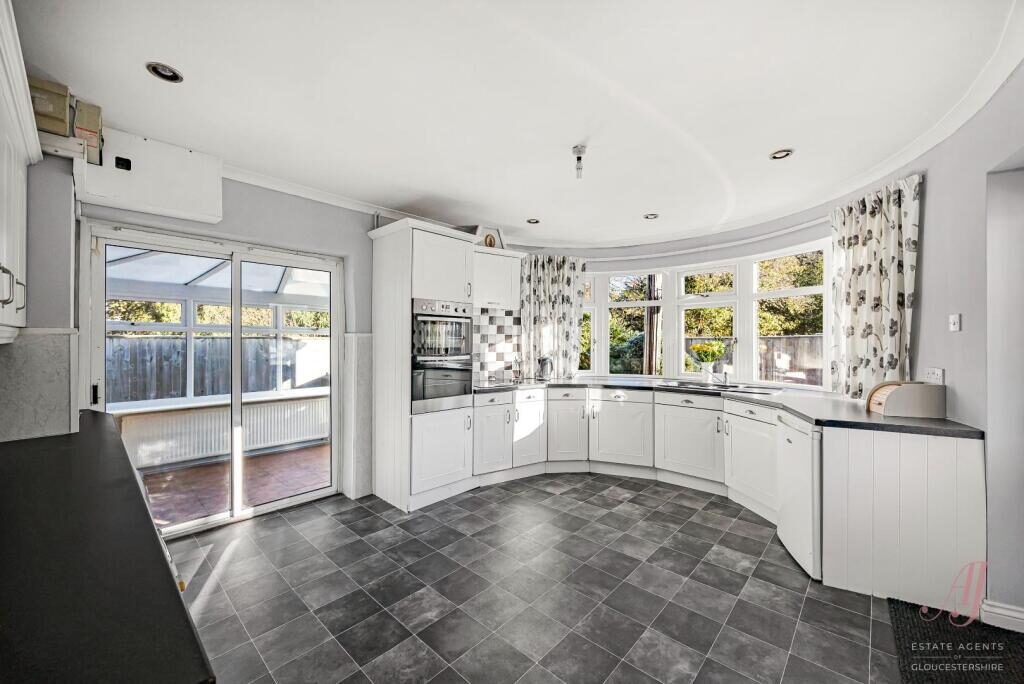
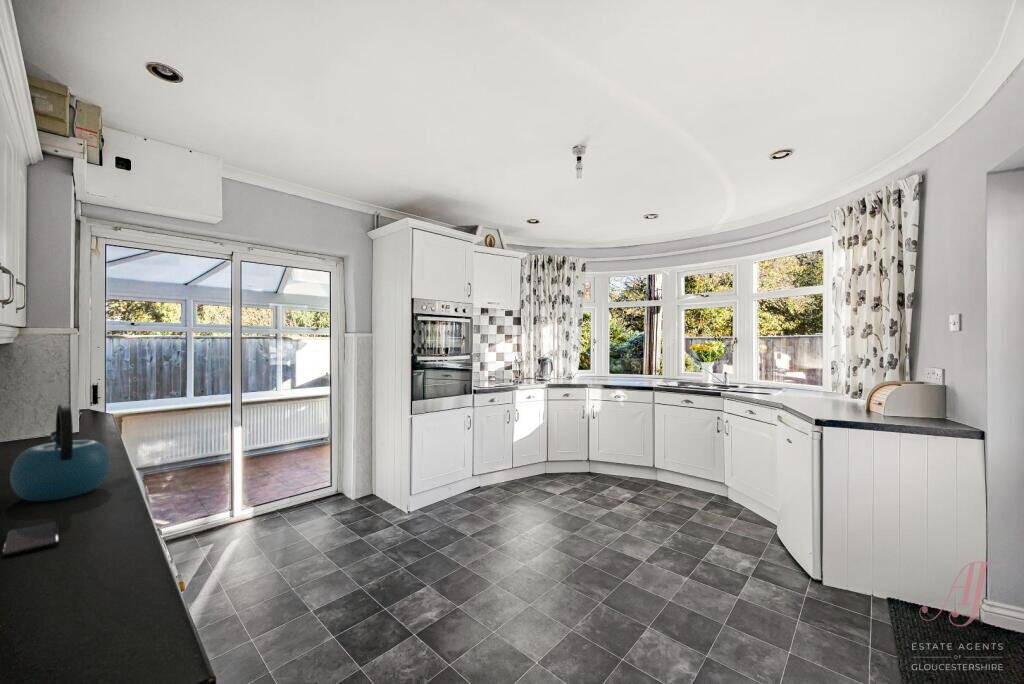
+ smartphone (32, 537)
+ kettle (62, 447)
